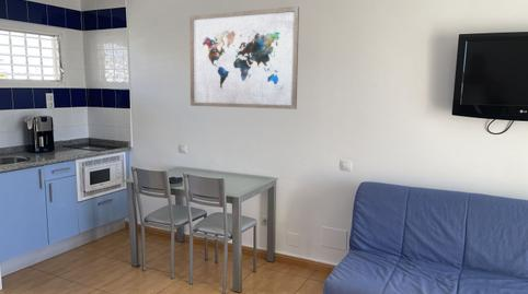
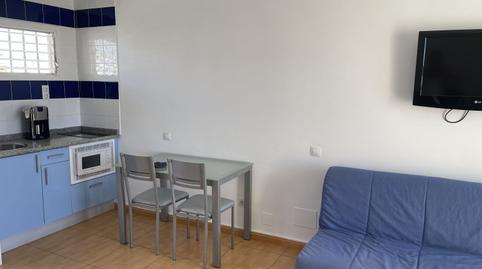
- wall art (240, 60)
